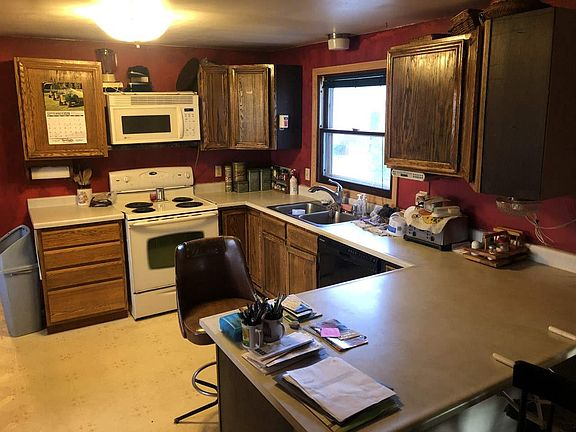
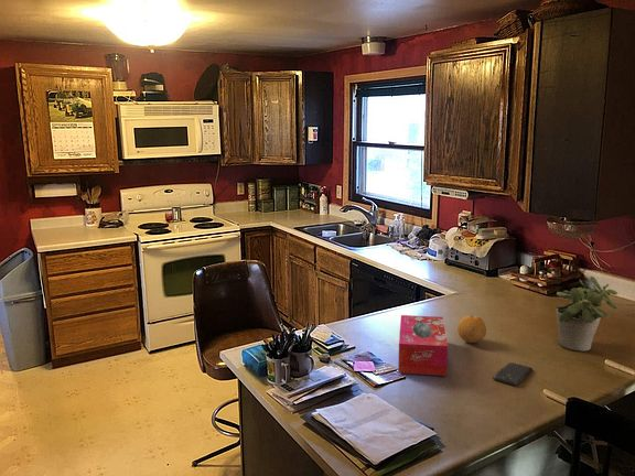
+ tissue box (421, 343)
+ potted plant (586, 315)
+ smartphone (513, 372)
+ fruit (472, 328)
